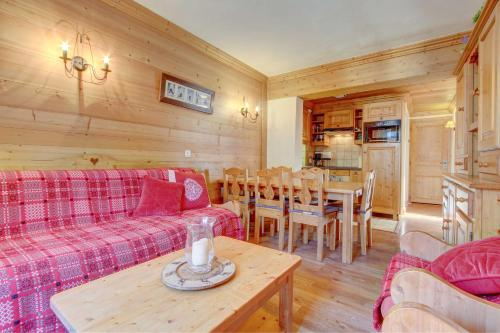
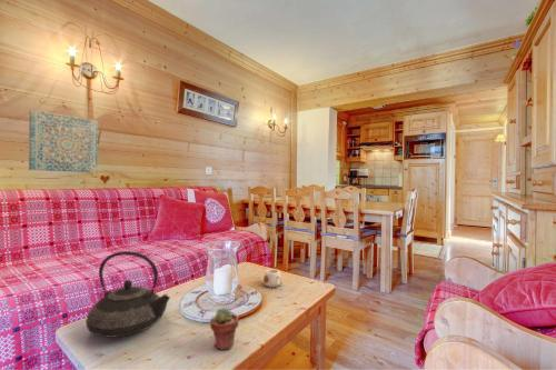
+ teapot (131, 289)
+ wall art (66, 143)
+ mug (274, 278)
+ potted succulent (224, 326)
